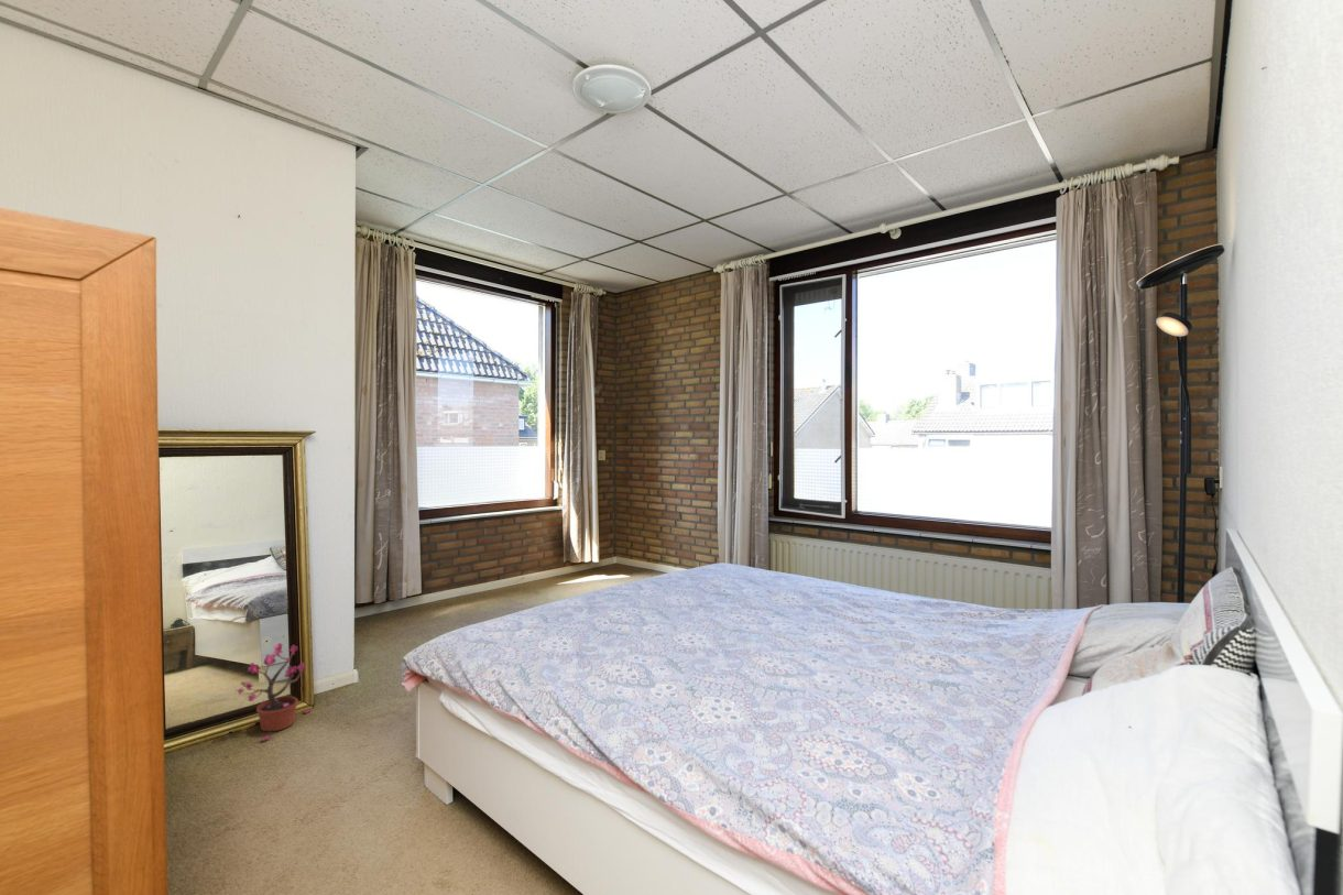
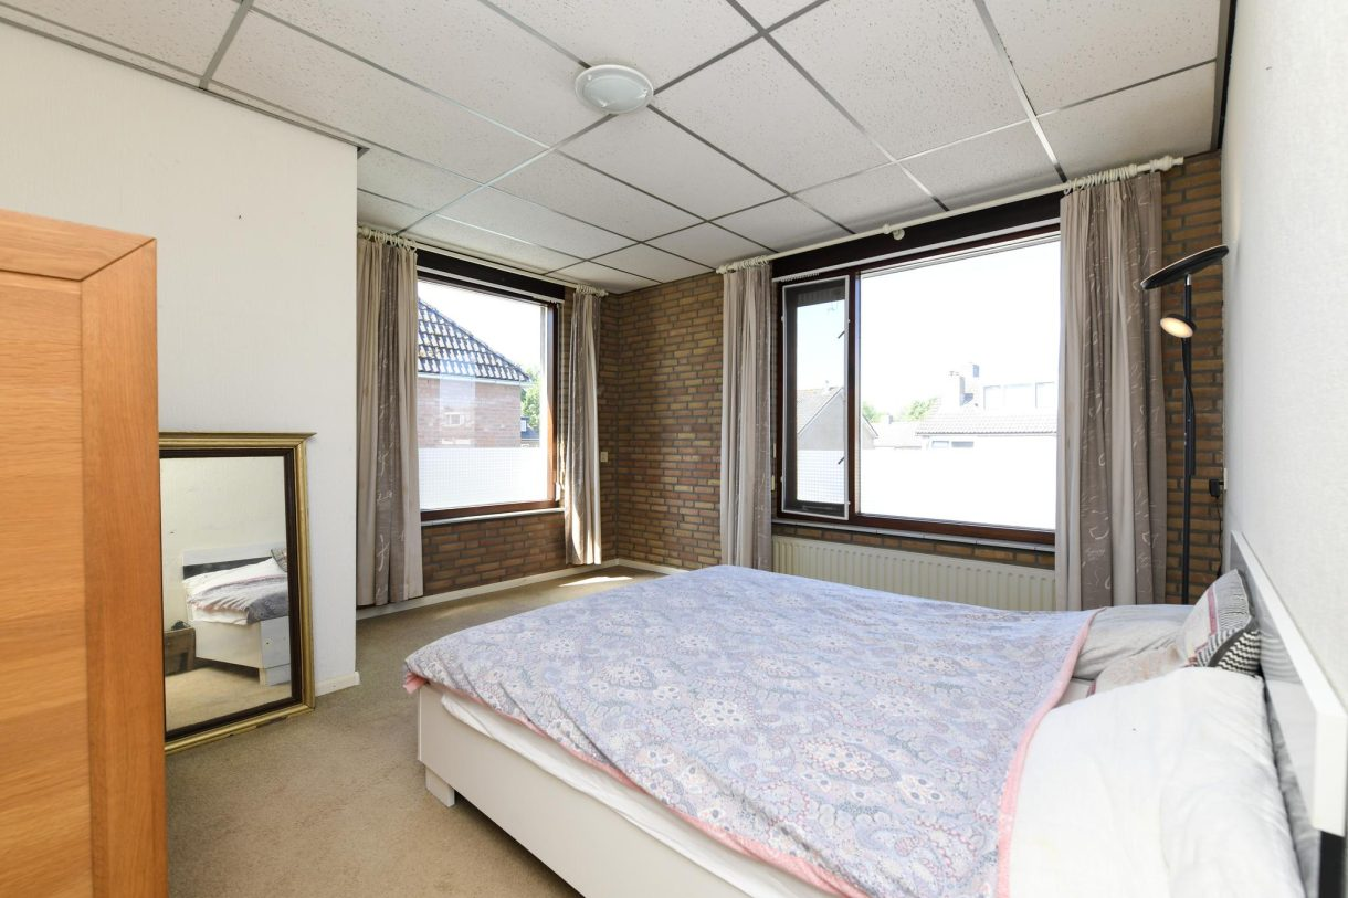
- potted plant (280, 690)
